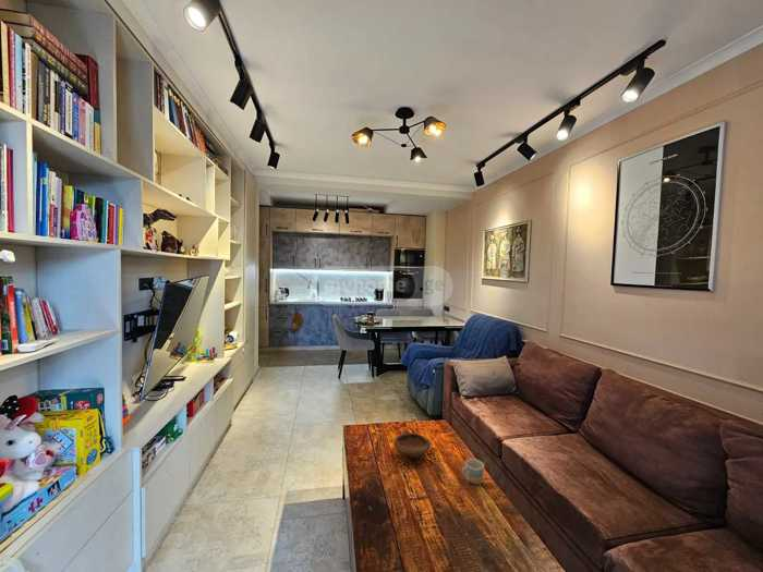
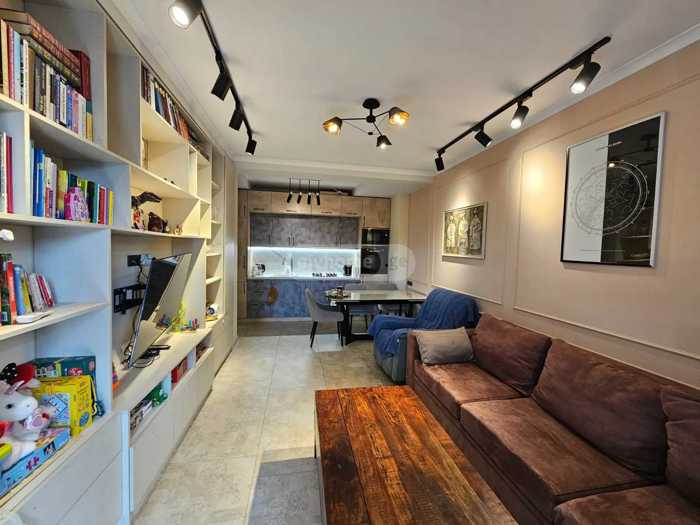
- mug (471, 472)
- bowl (411, 447)
